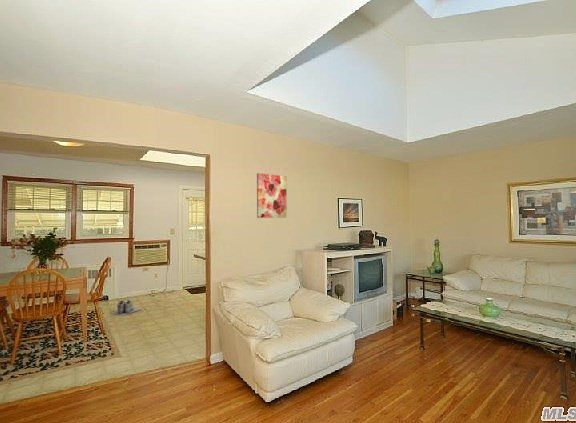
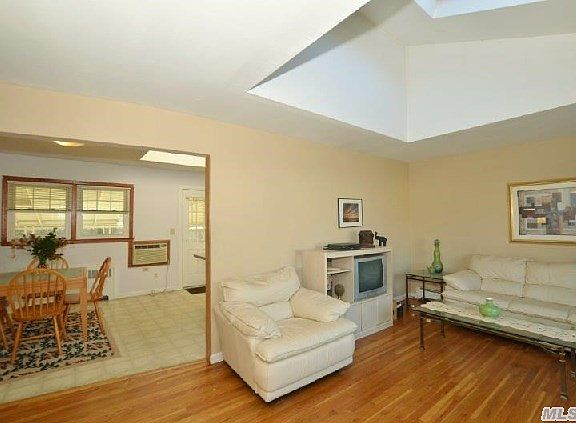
- wall art (272, 196)
- boots (126, 305)
